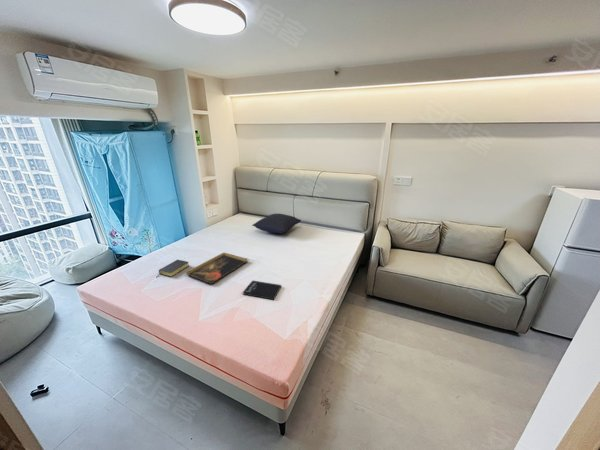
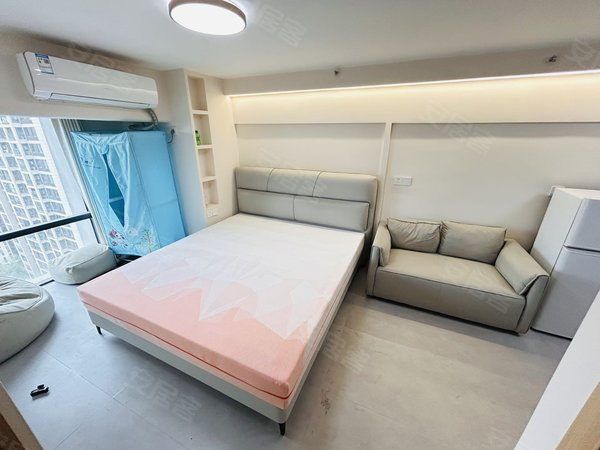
- decorative tray (218, 267)
- notebook (262, 289)
- pillow (277, 223)
- bible (172, 269)
